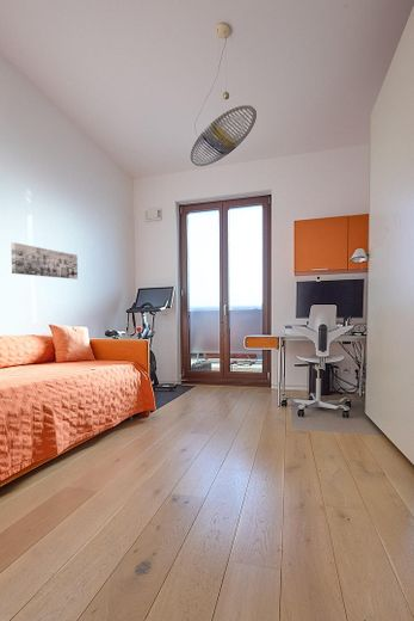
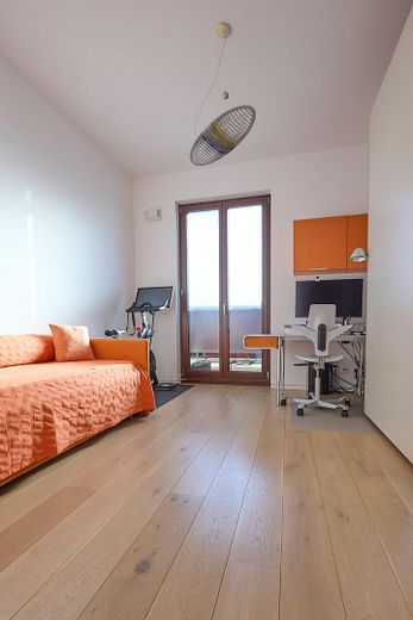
- wall art (48, 263)
